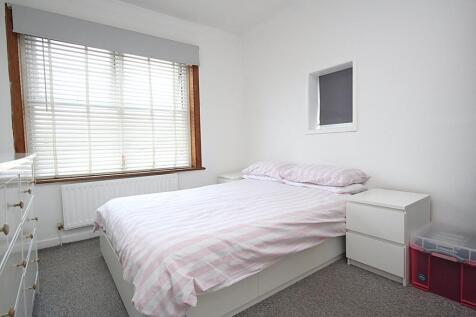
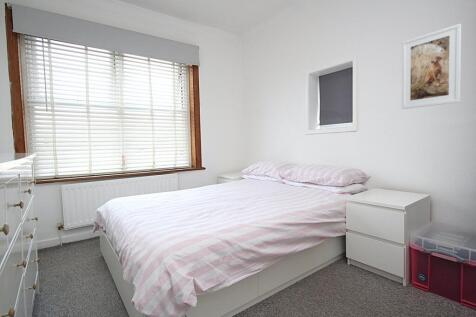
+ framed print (429, 69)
